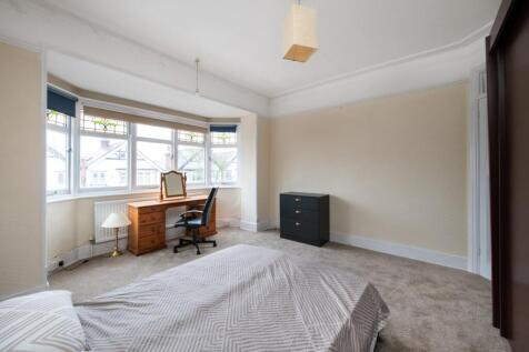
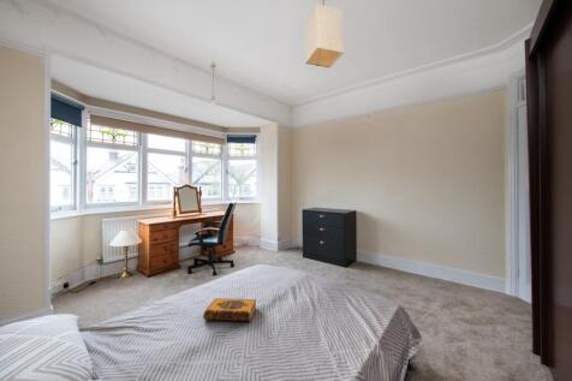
+ hardback book (231, 309)
